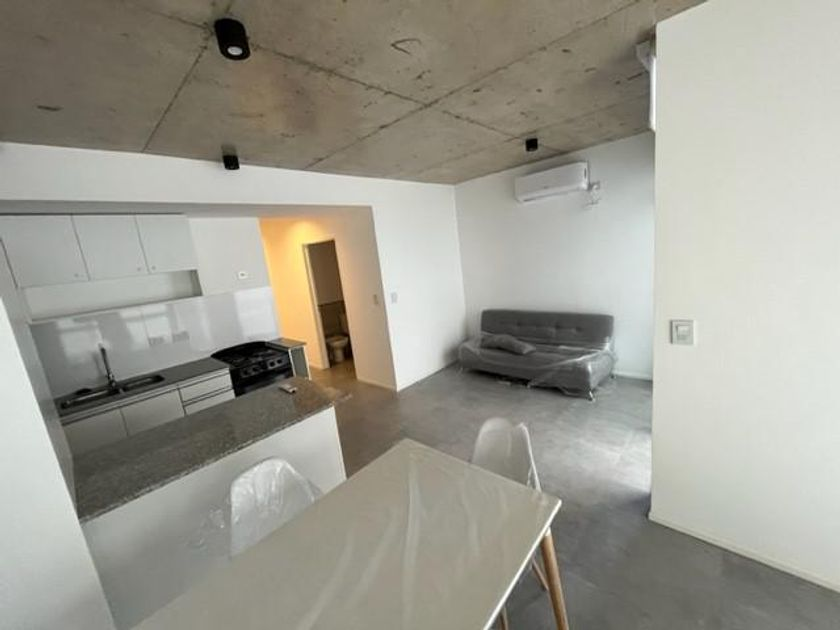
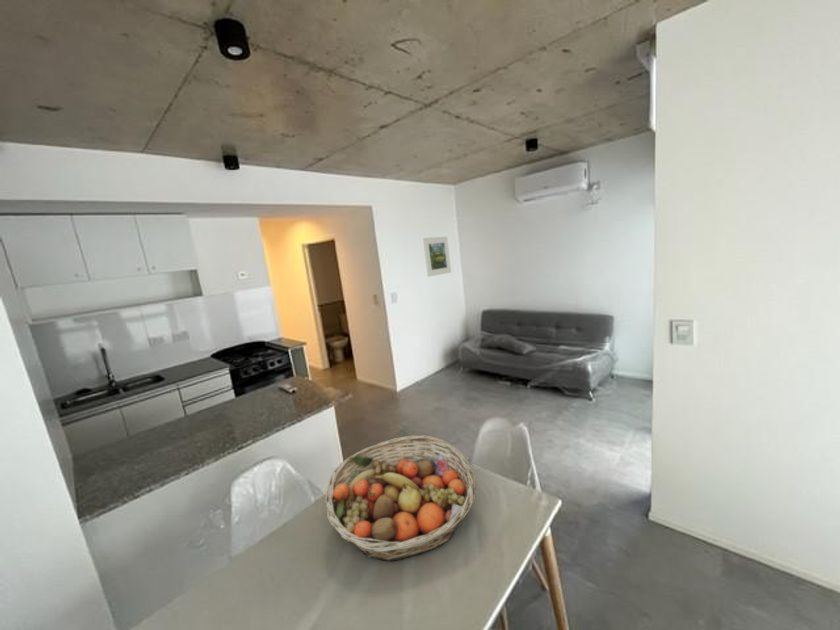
+ fruit basket (402, 493)
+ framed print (437, 256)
